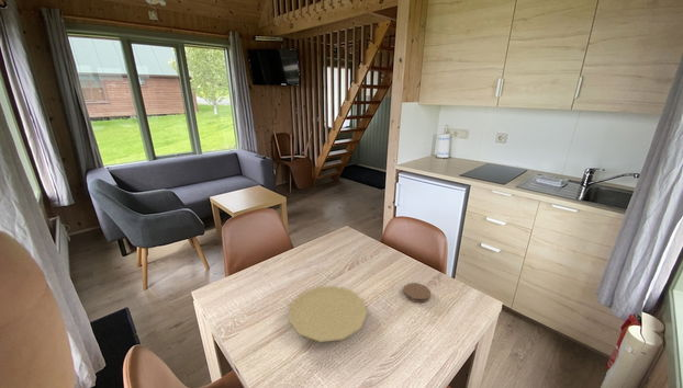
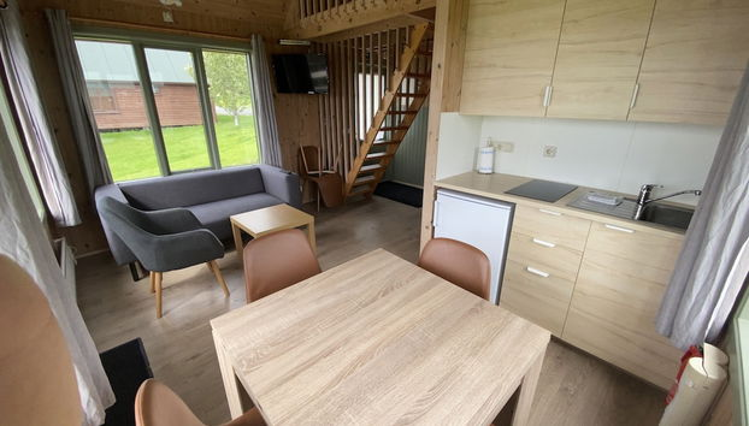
- plate (327, 312)
- coaster (416, 292)
